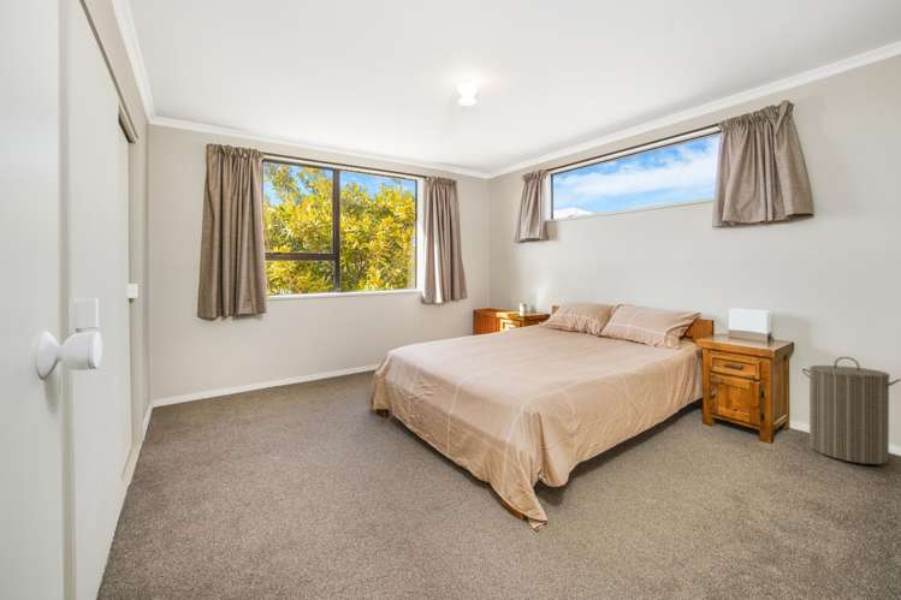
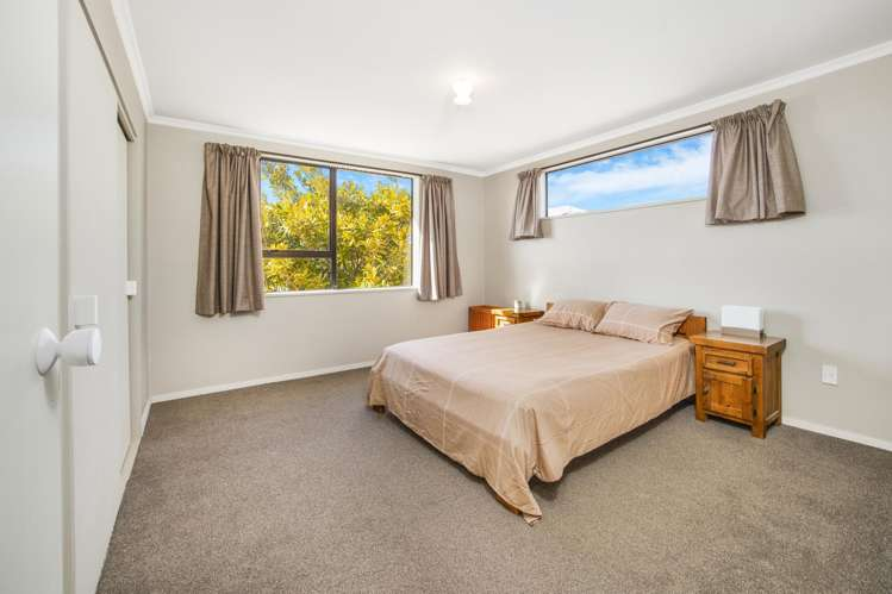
- laundry hamper (847, 404)
